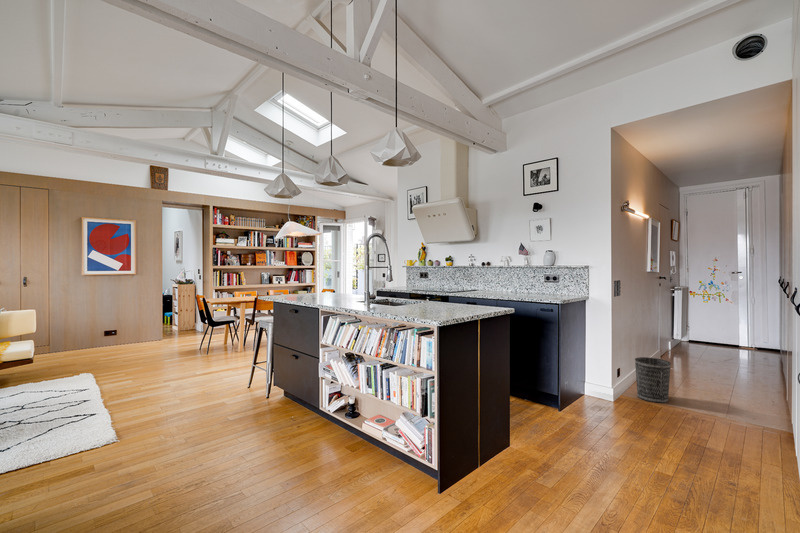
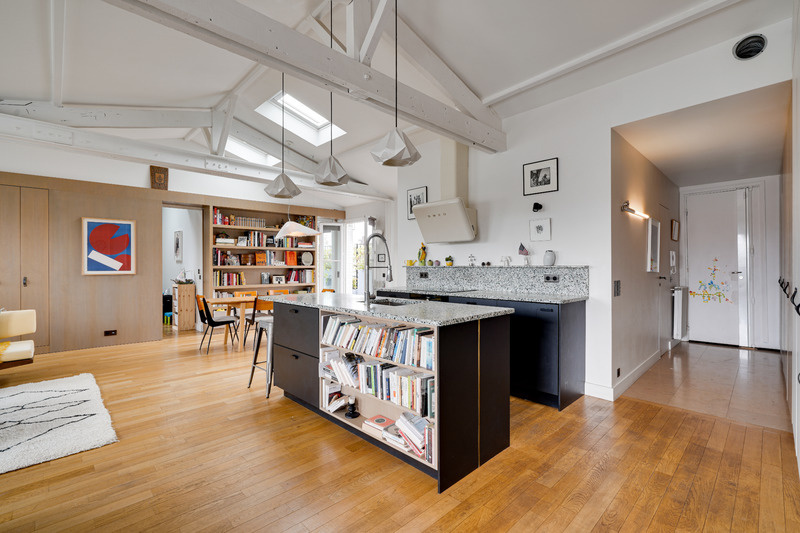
- wastebasket (652, 379)
